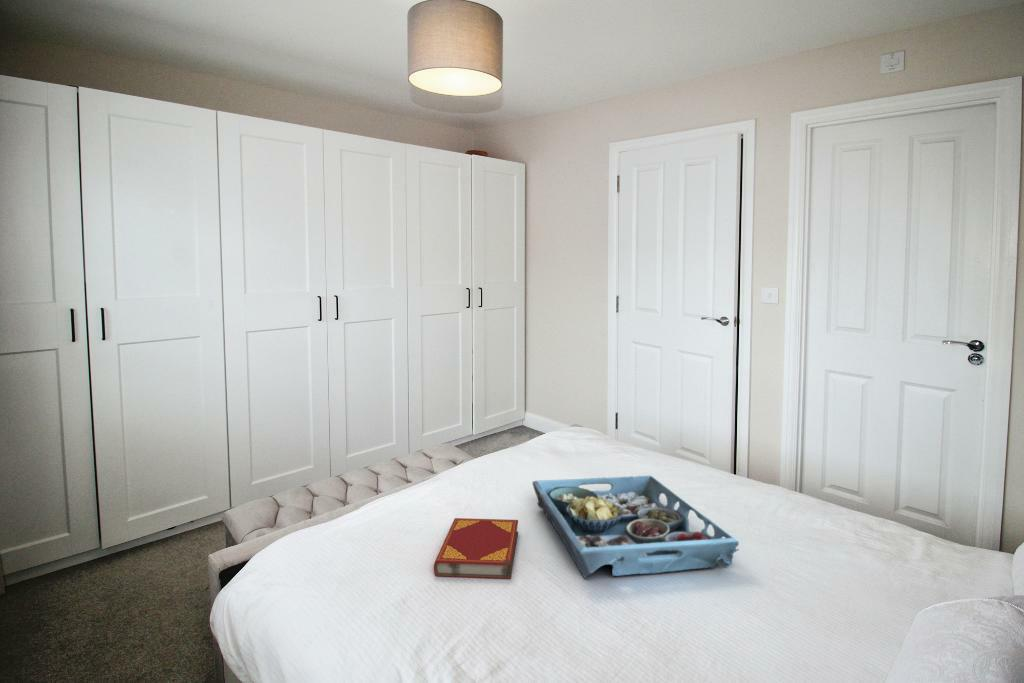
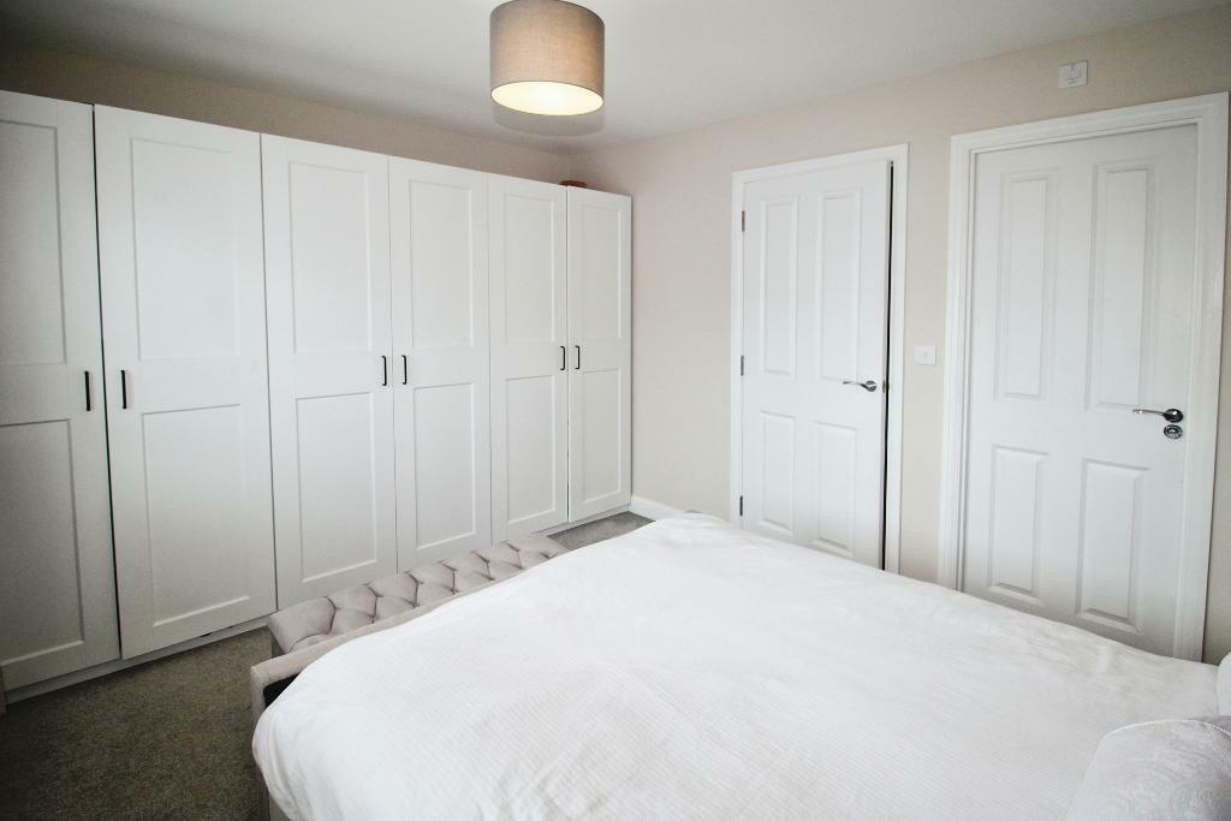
- serving tray (620, 518)
- hardback book (479, 545)
